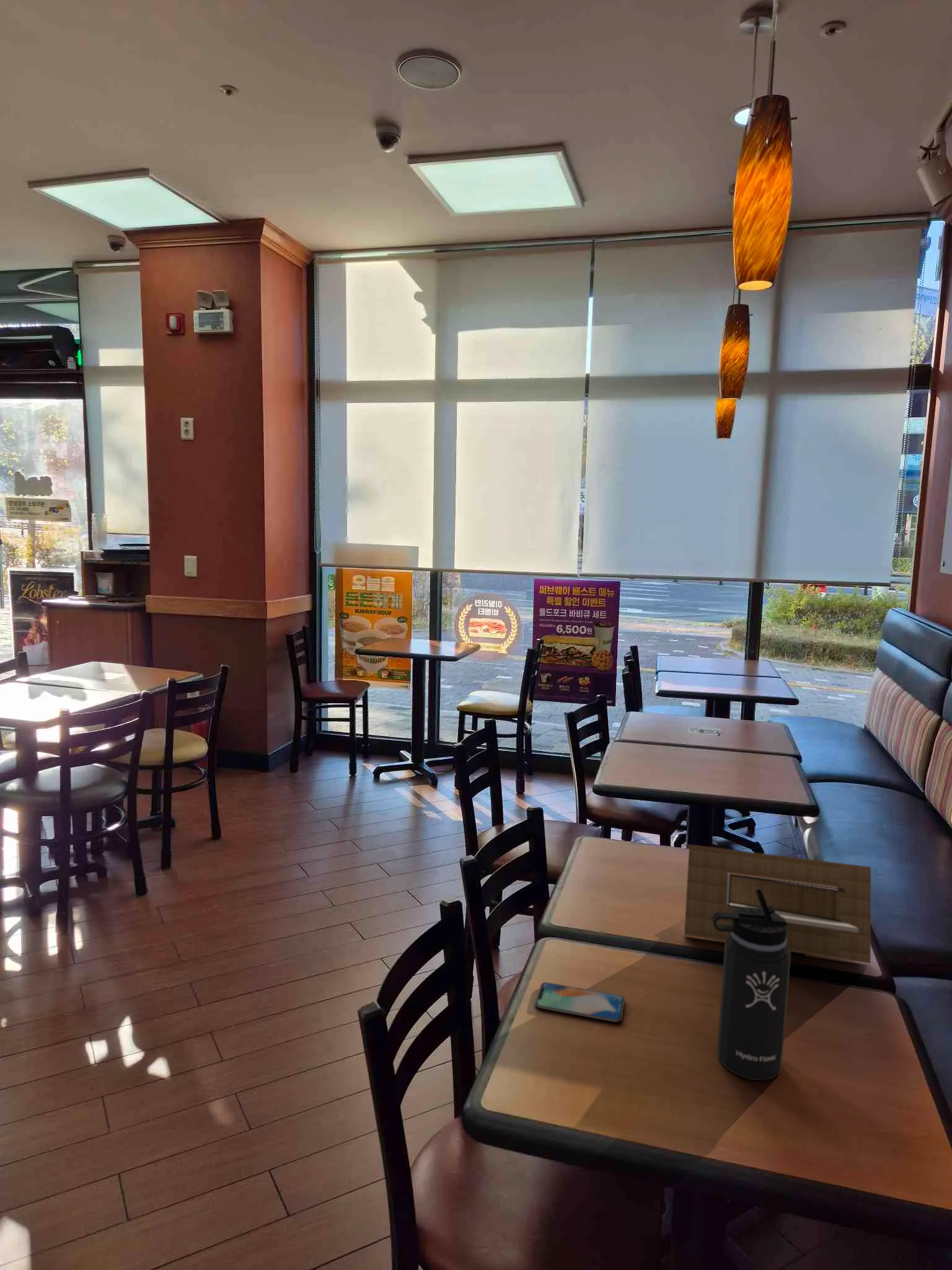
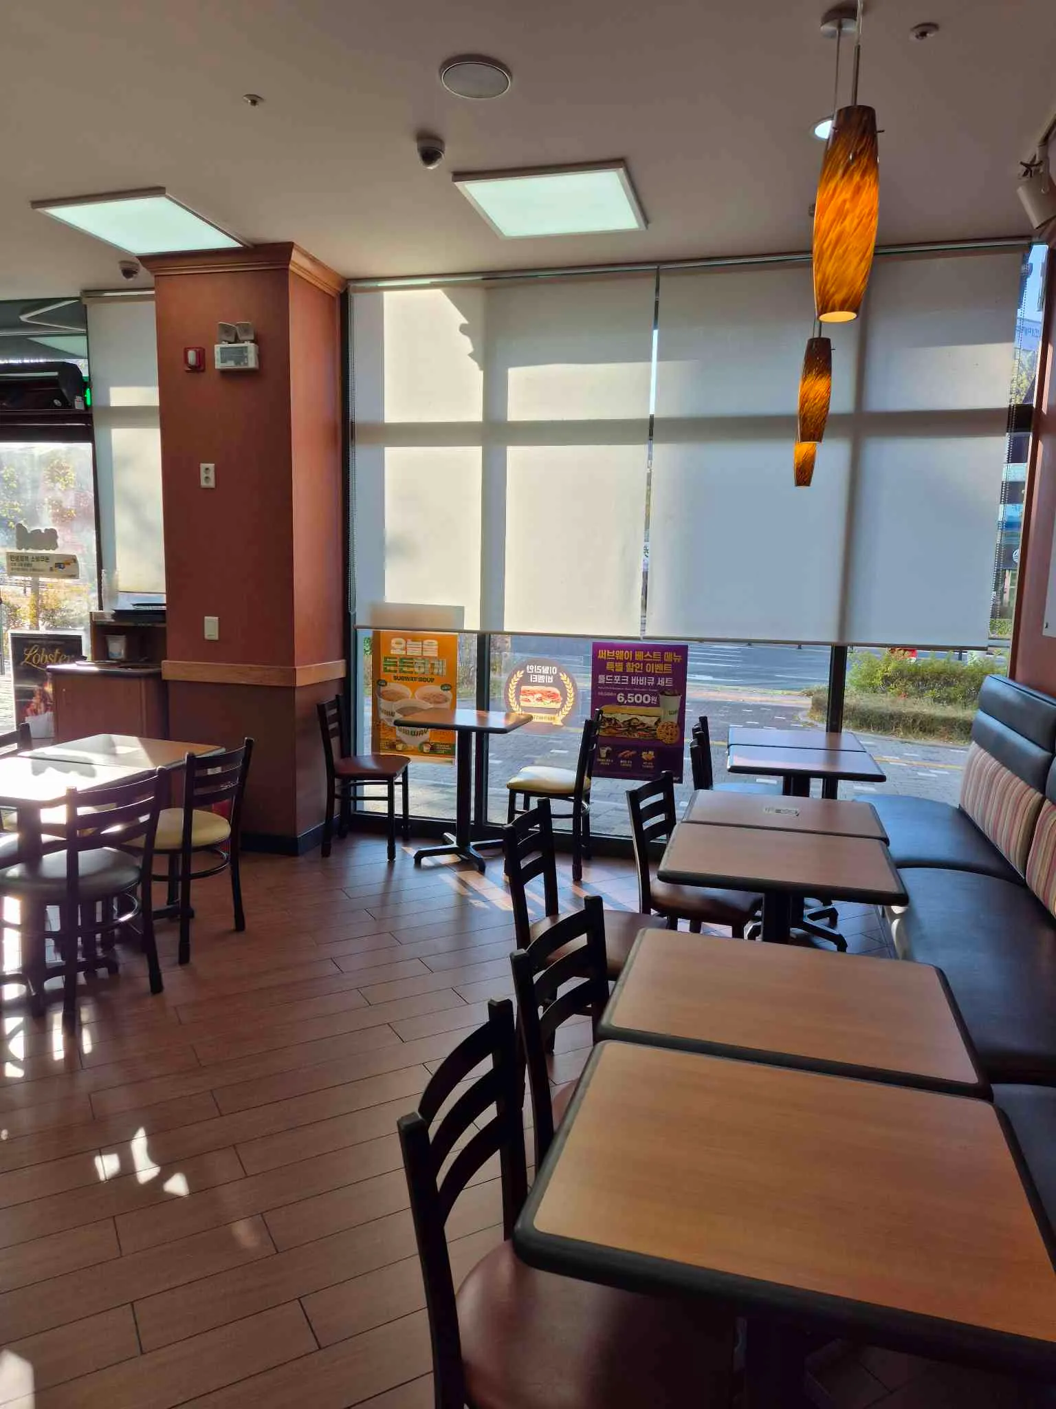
- thermos bottle (747, 976)
- architectural model (775, 902)
- smartphone (580, 1001)
